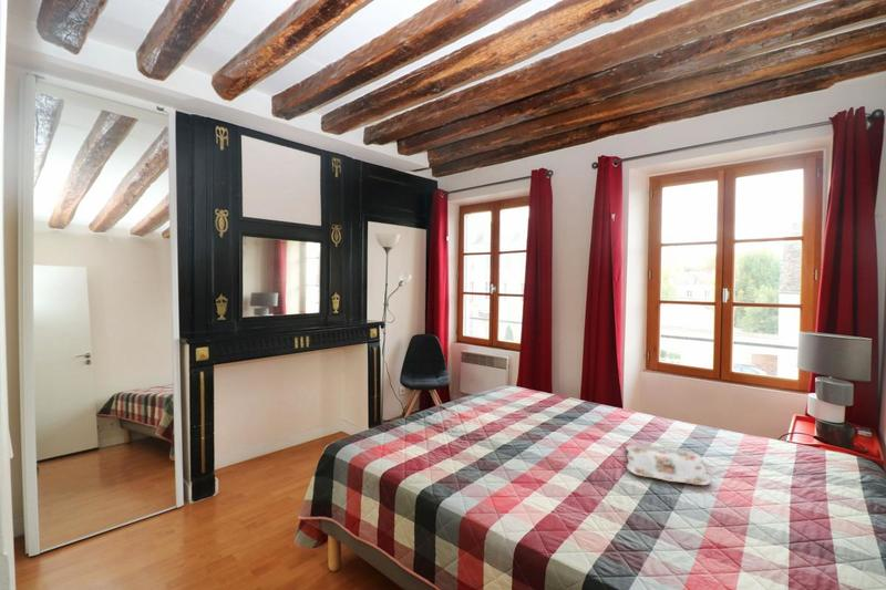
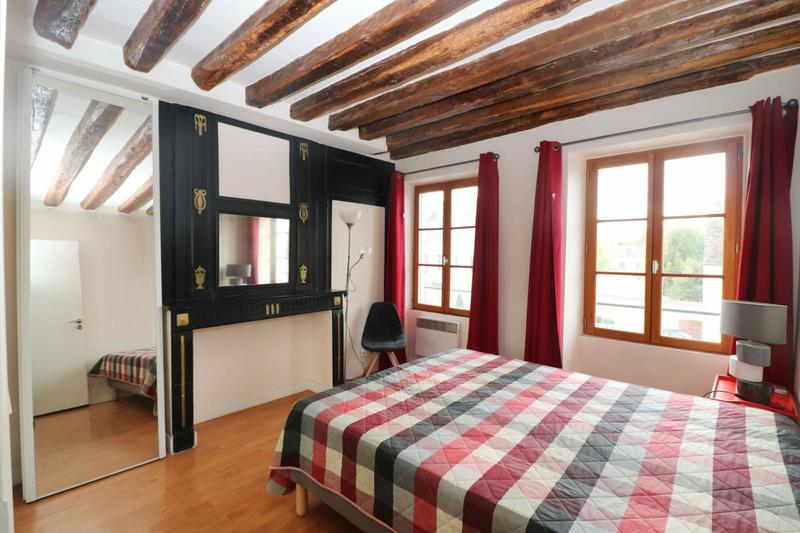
- serving tray (664, 463)
